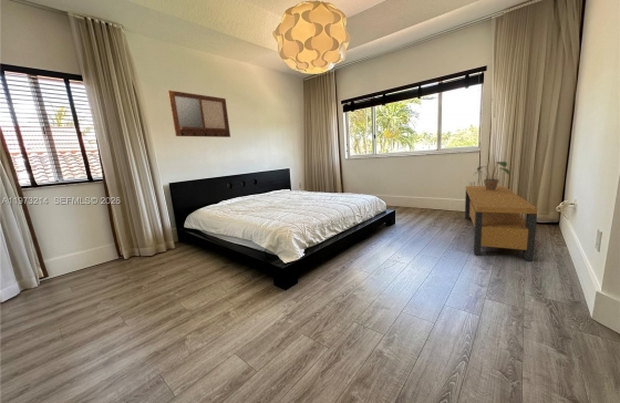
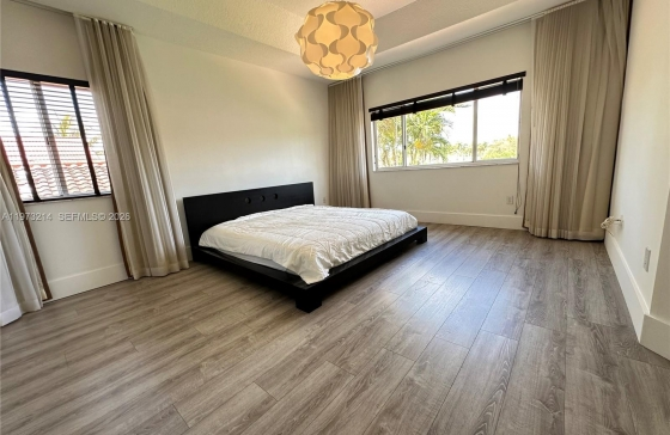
- bench (492, 214)
- potted plant (492, 176)
- writing board (203, 115)
